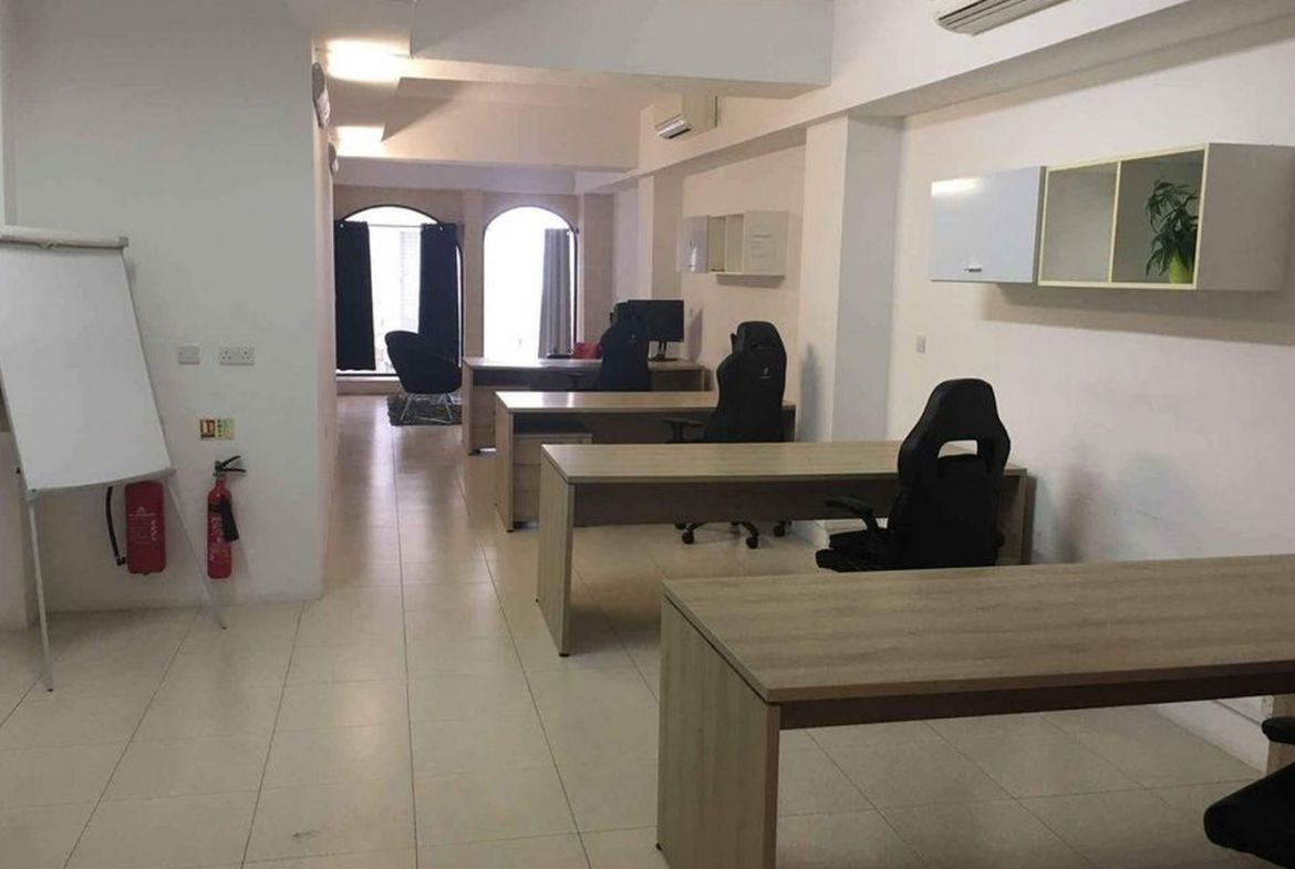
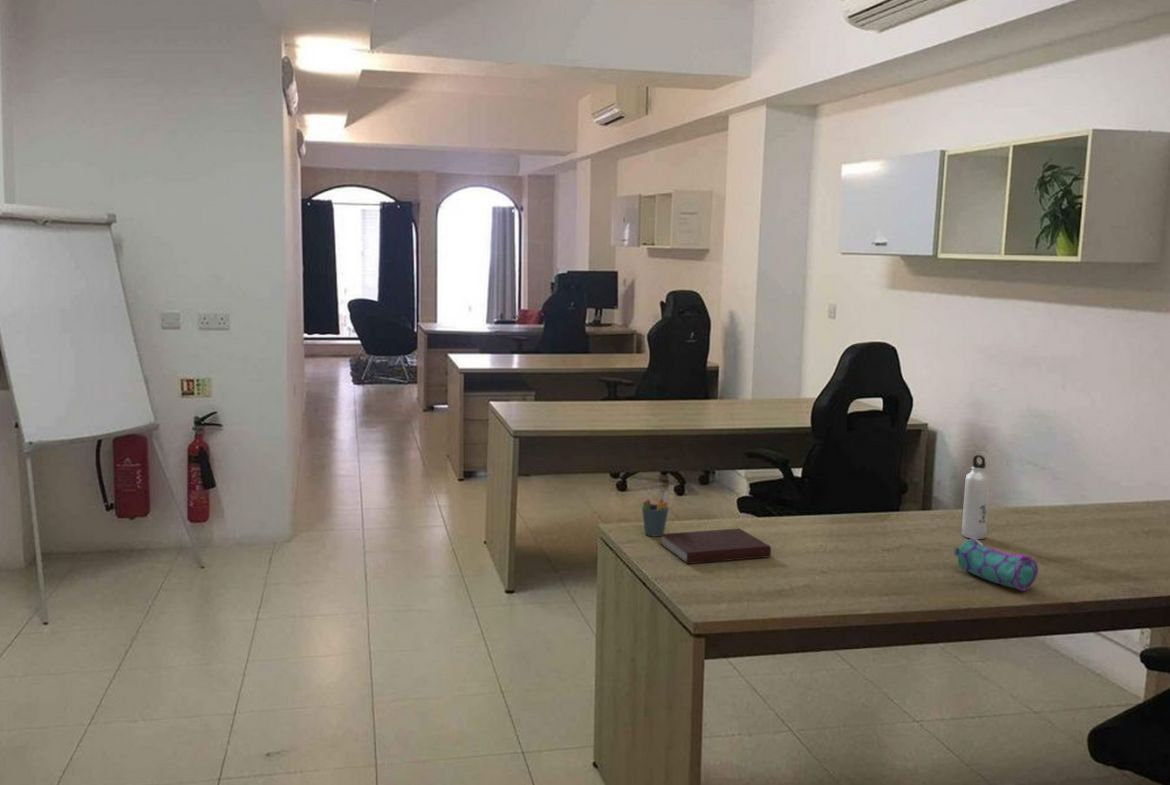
+ pencil case (995, 563)
+ pen holder (655, 513)
+ notebook (714, 545)
+ water bottle (976, 496)
